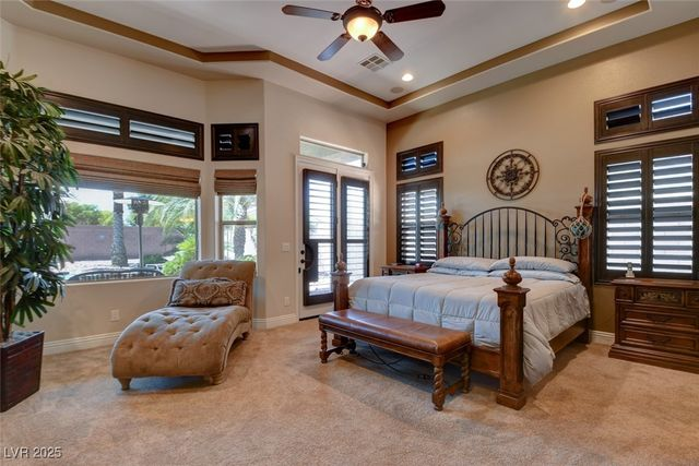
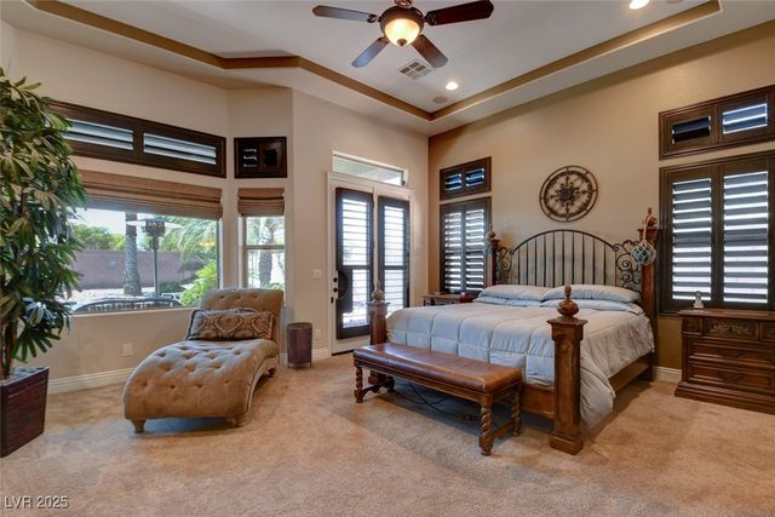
+ woven basket (299, 345)
